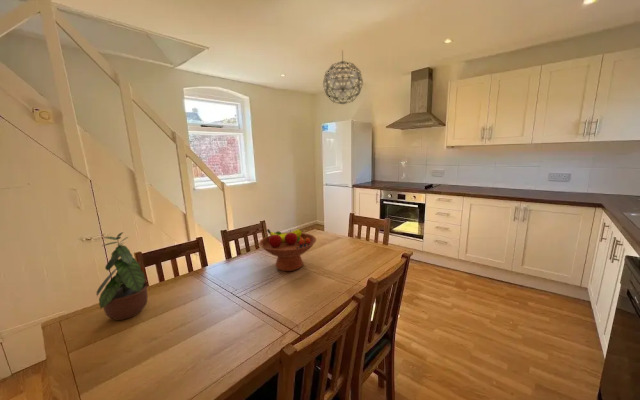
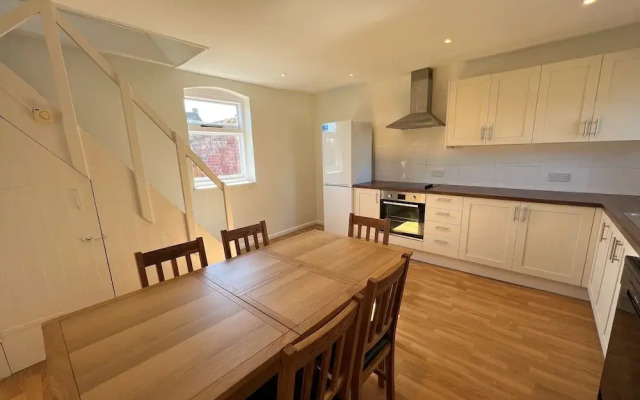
- pendant light (342, 77)
- fruit bowl (288, 248)
- potted plant (122, 274)
